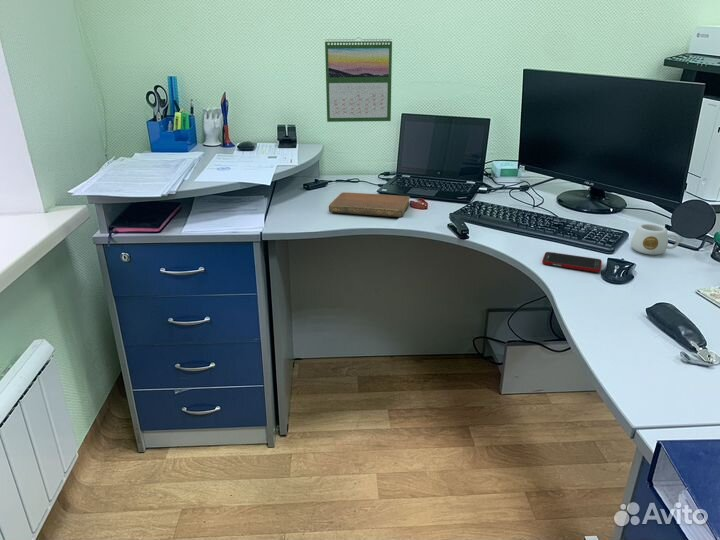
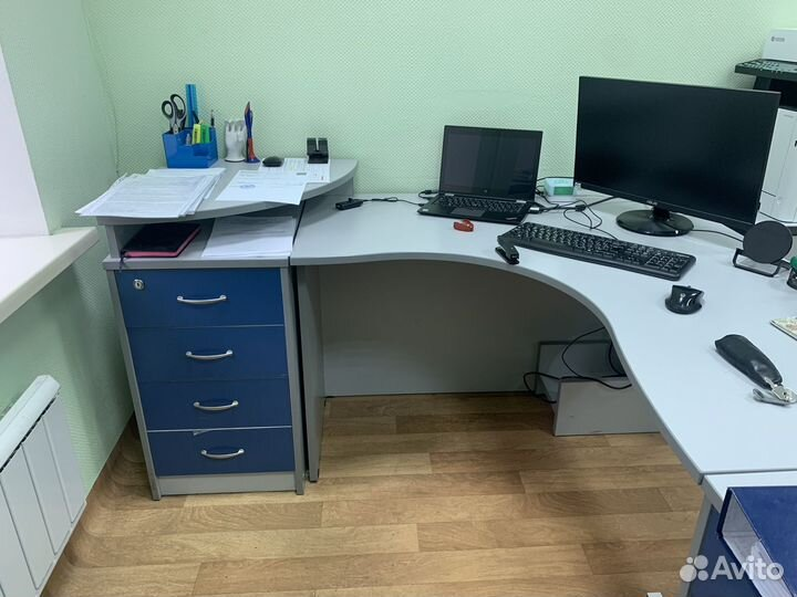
- mug (655, 239)
- notebook (370, 204)
- cell phone (571, 261)
- calendar (358, 80)
